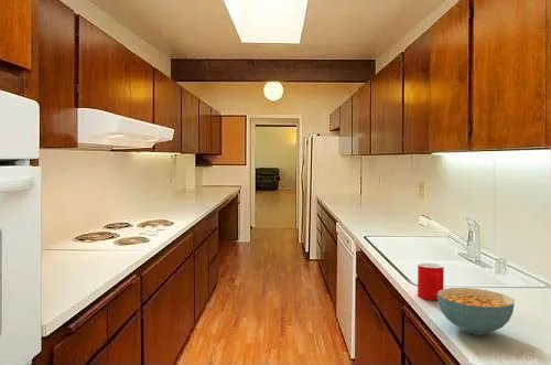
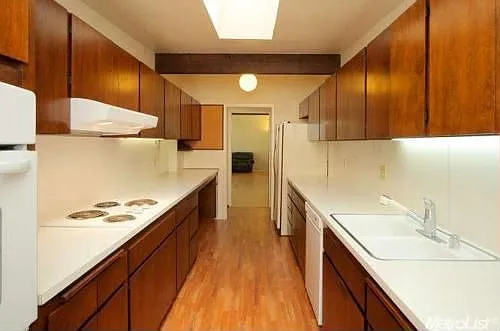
- cup (432, 281)
- cereal bowl (474, 313)
